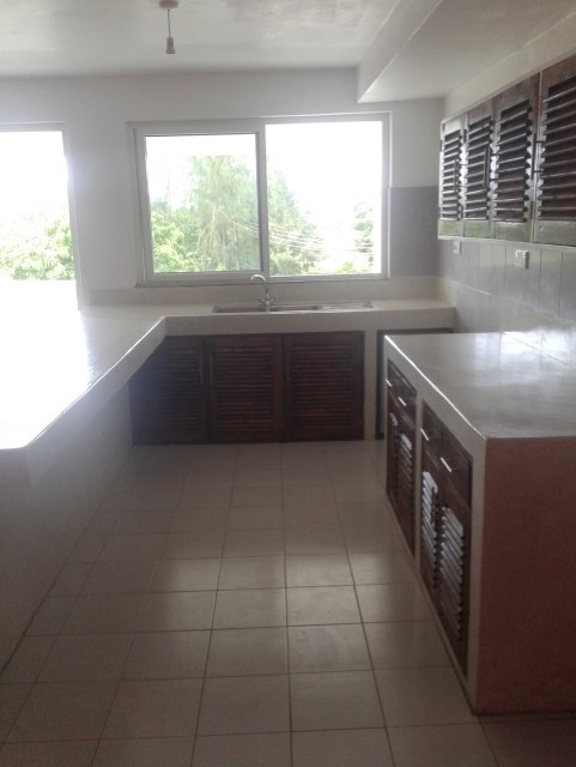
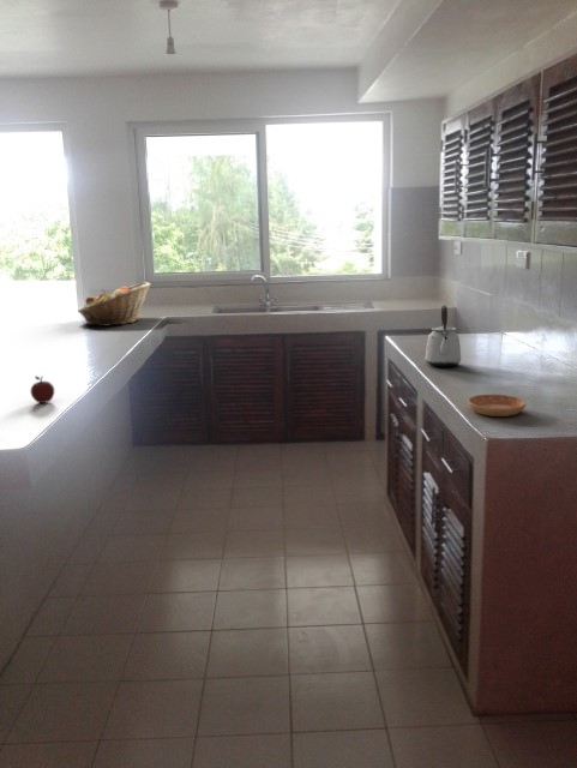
+ fruit basket (115, 302)
+ saucer (495, 406)
+ kettle (444, 336)
+ apple (42, 389)
